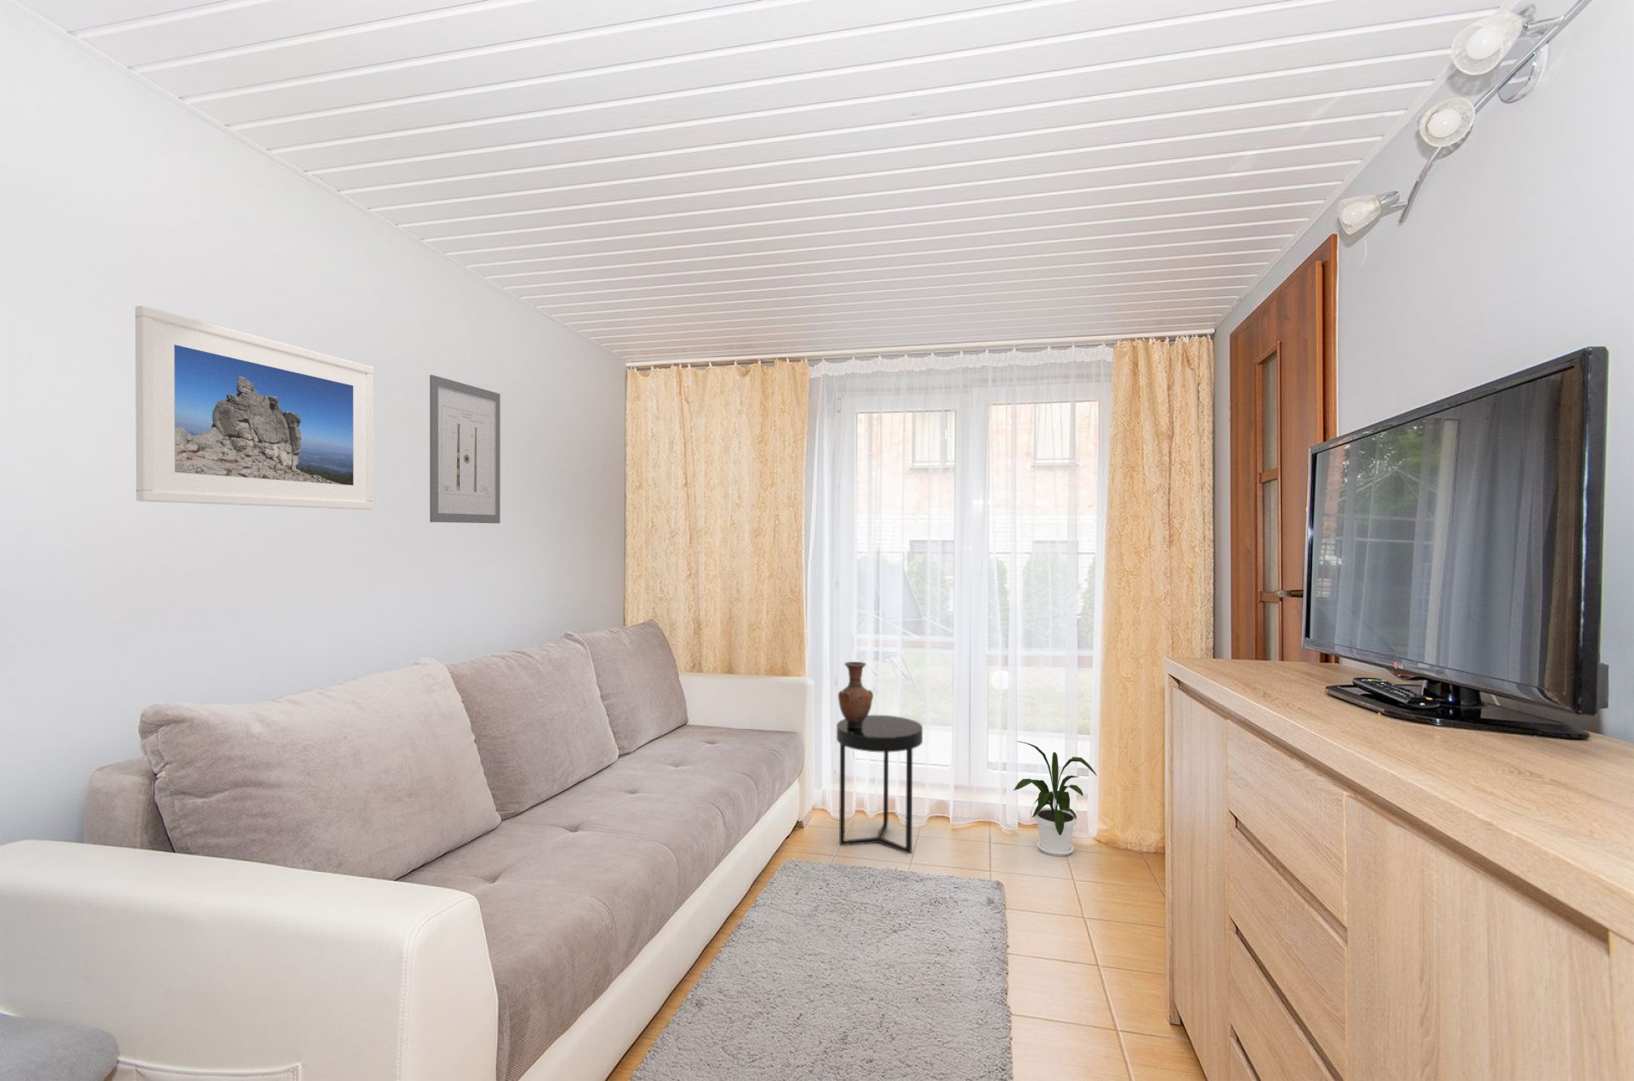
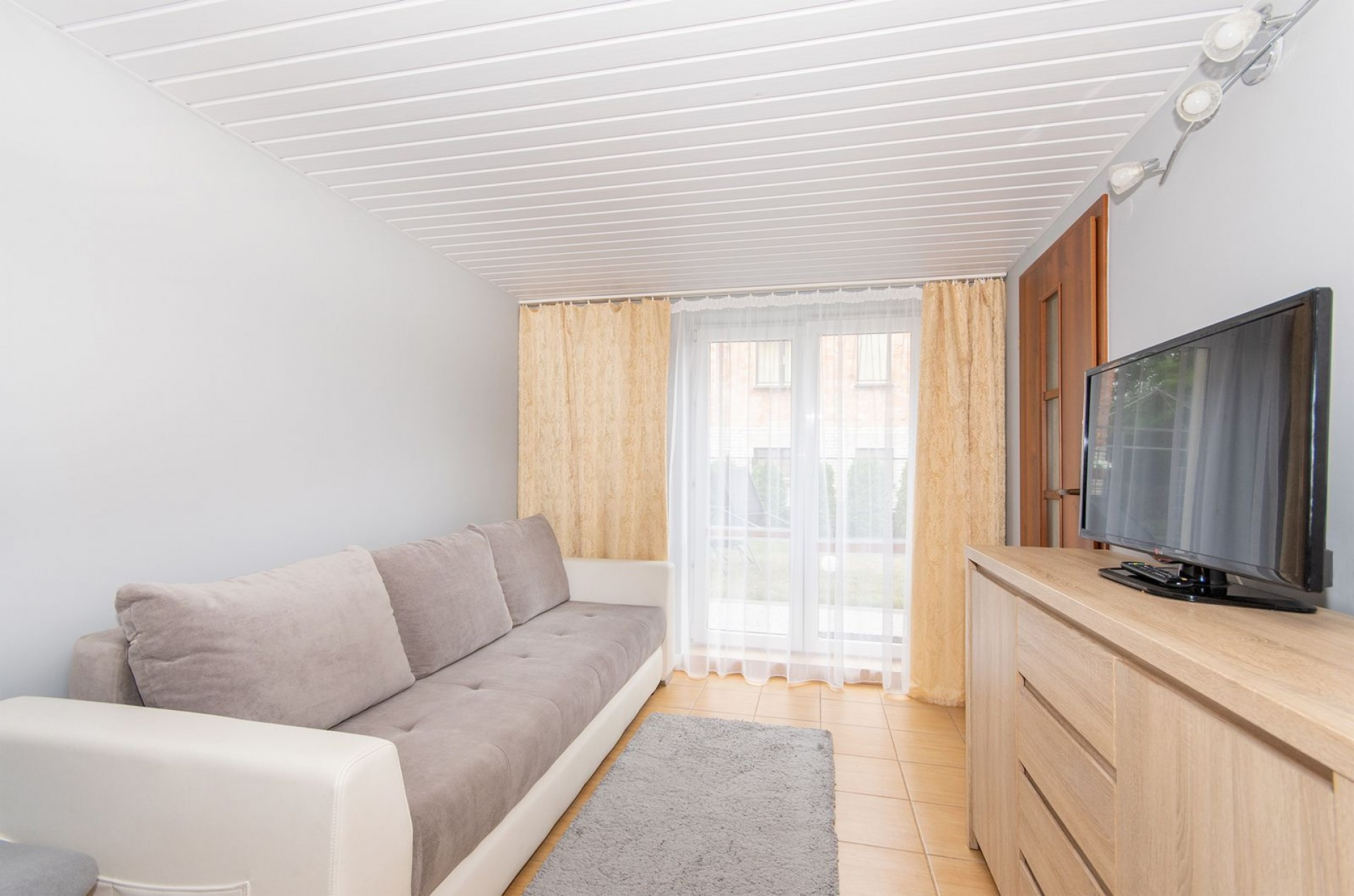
- side table (883, 783)
- vase (856, 694)
- wall art (467, 454)
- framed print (273, 423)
- house plant (1052, 797)
